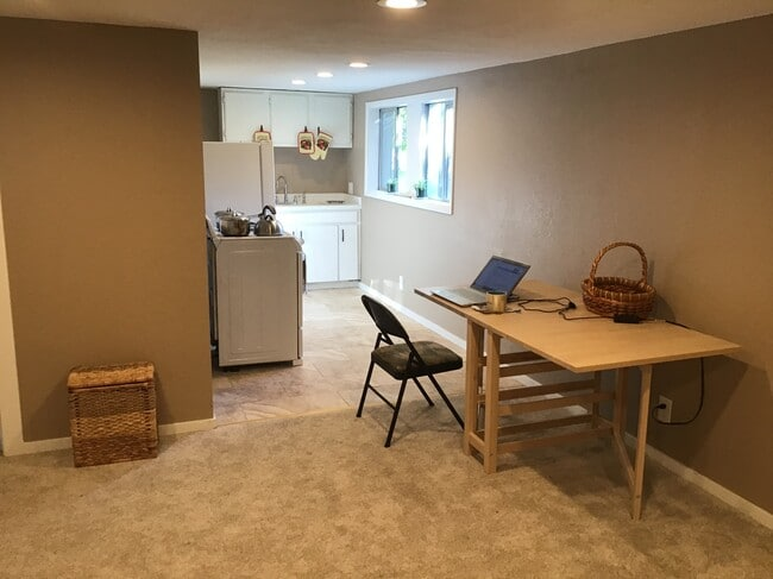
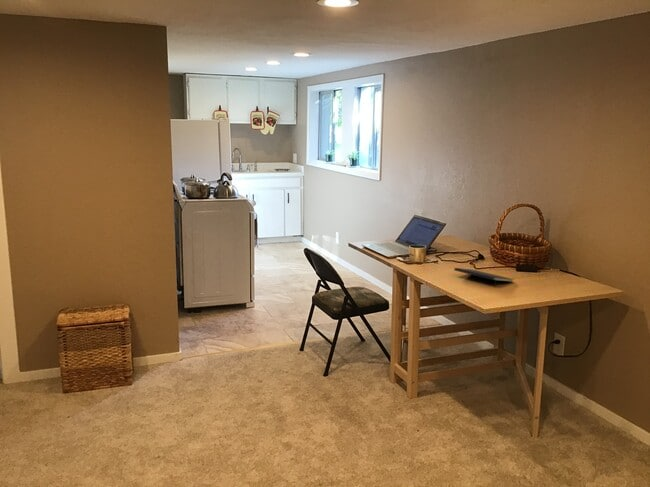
+ notepad (483, 274)
